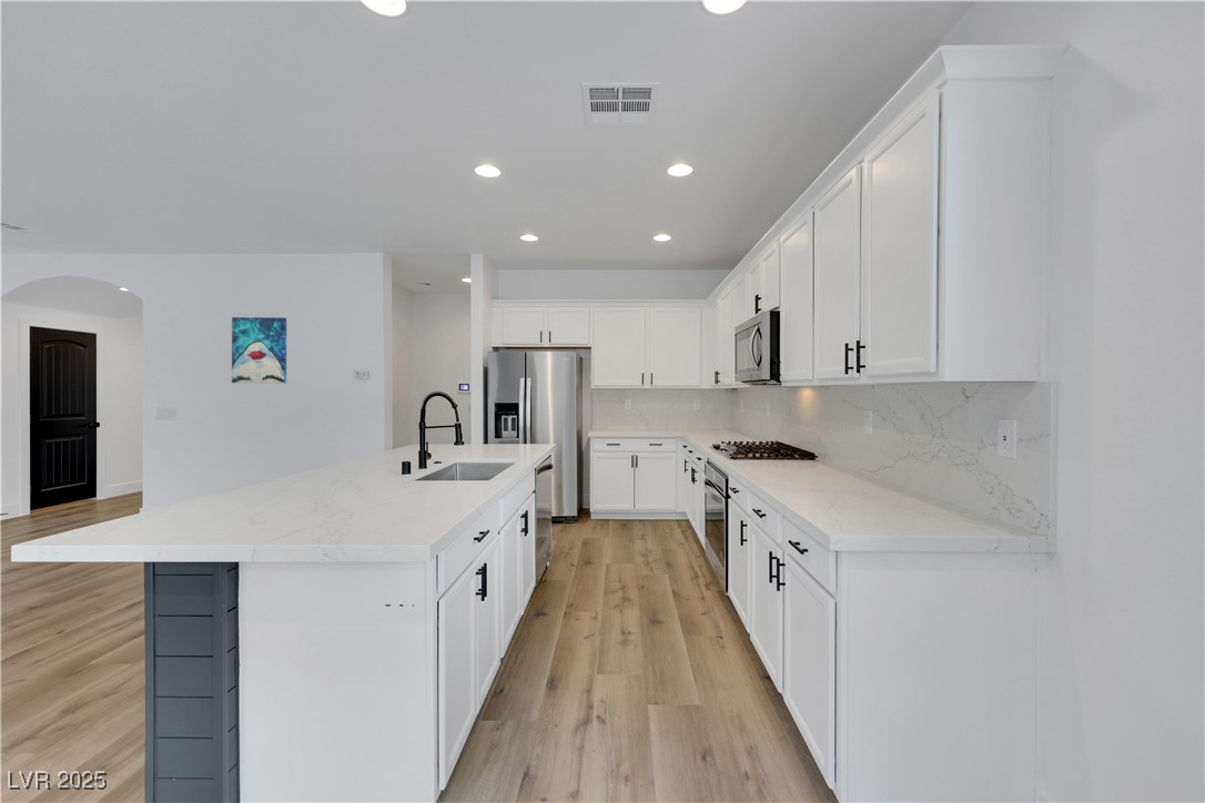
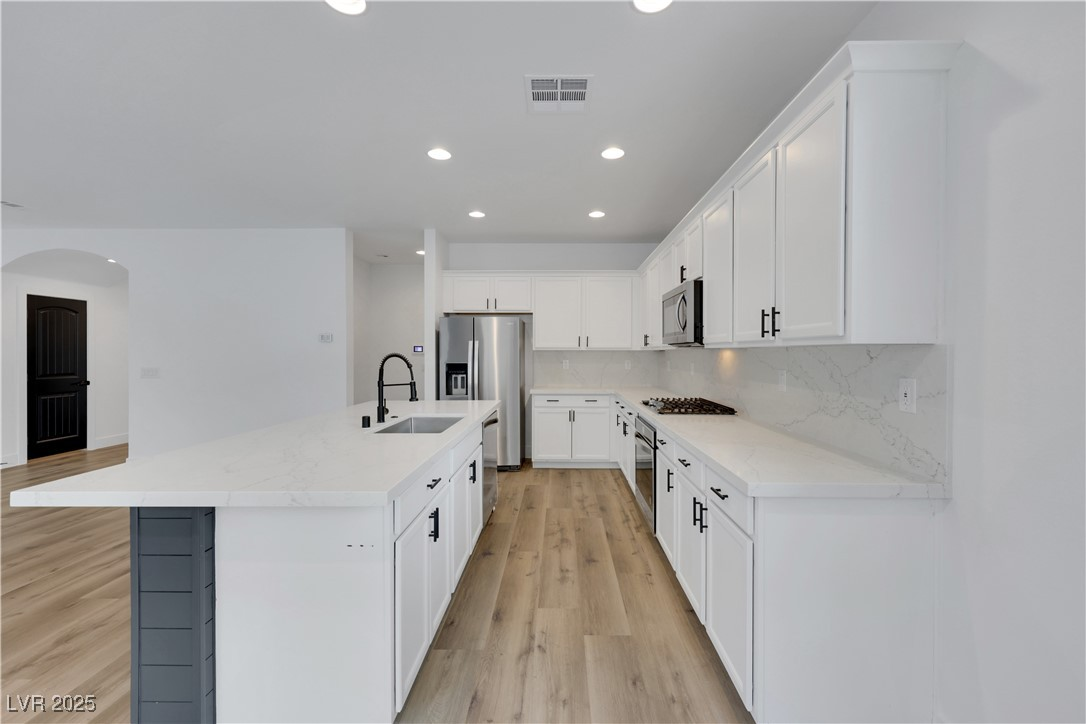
- wall art (259, 349)
